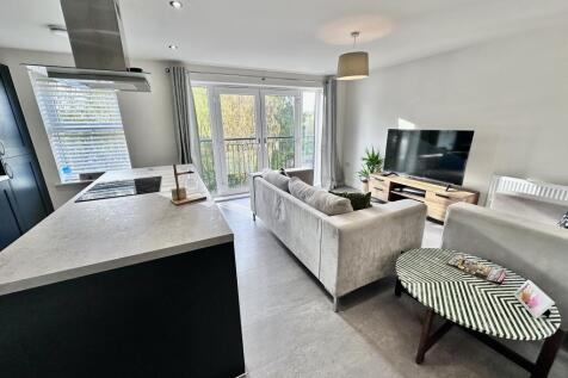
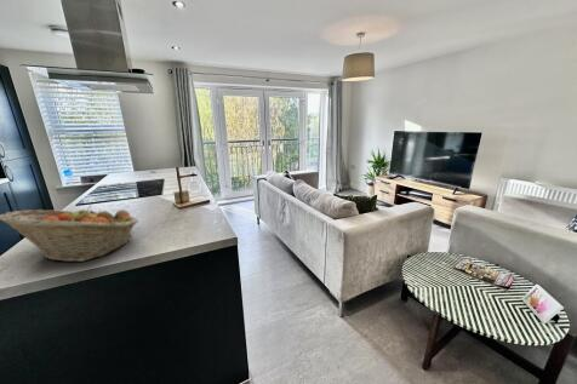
+ fruit basket (78, 225)
